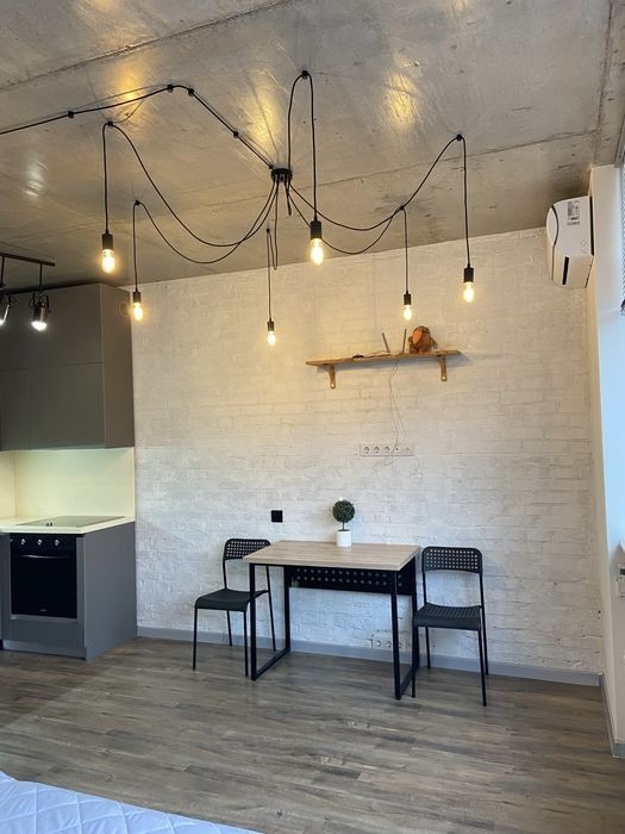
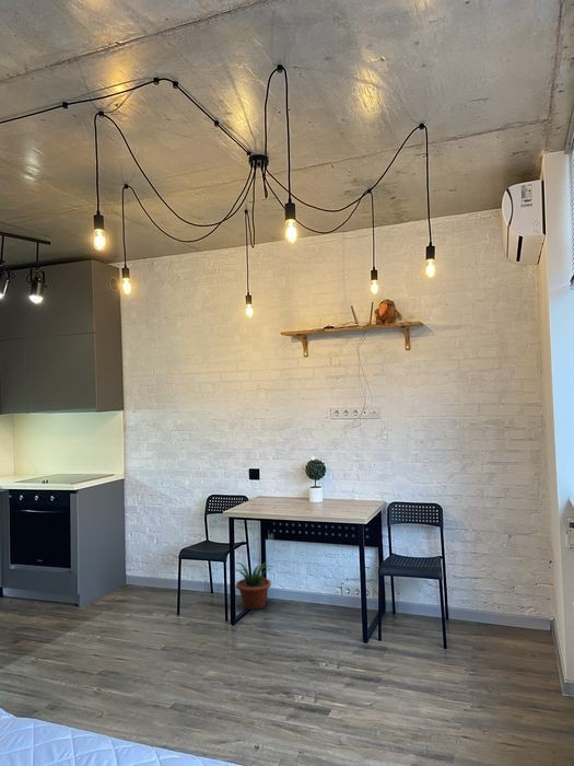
+ potted plant (254, 584)
